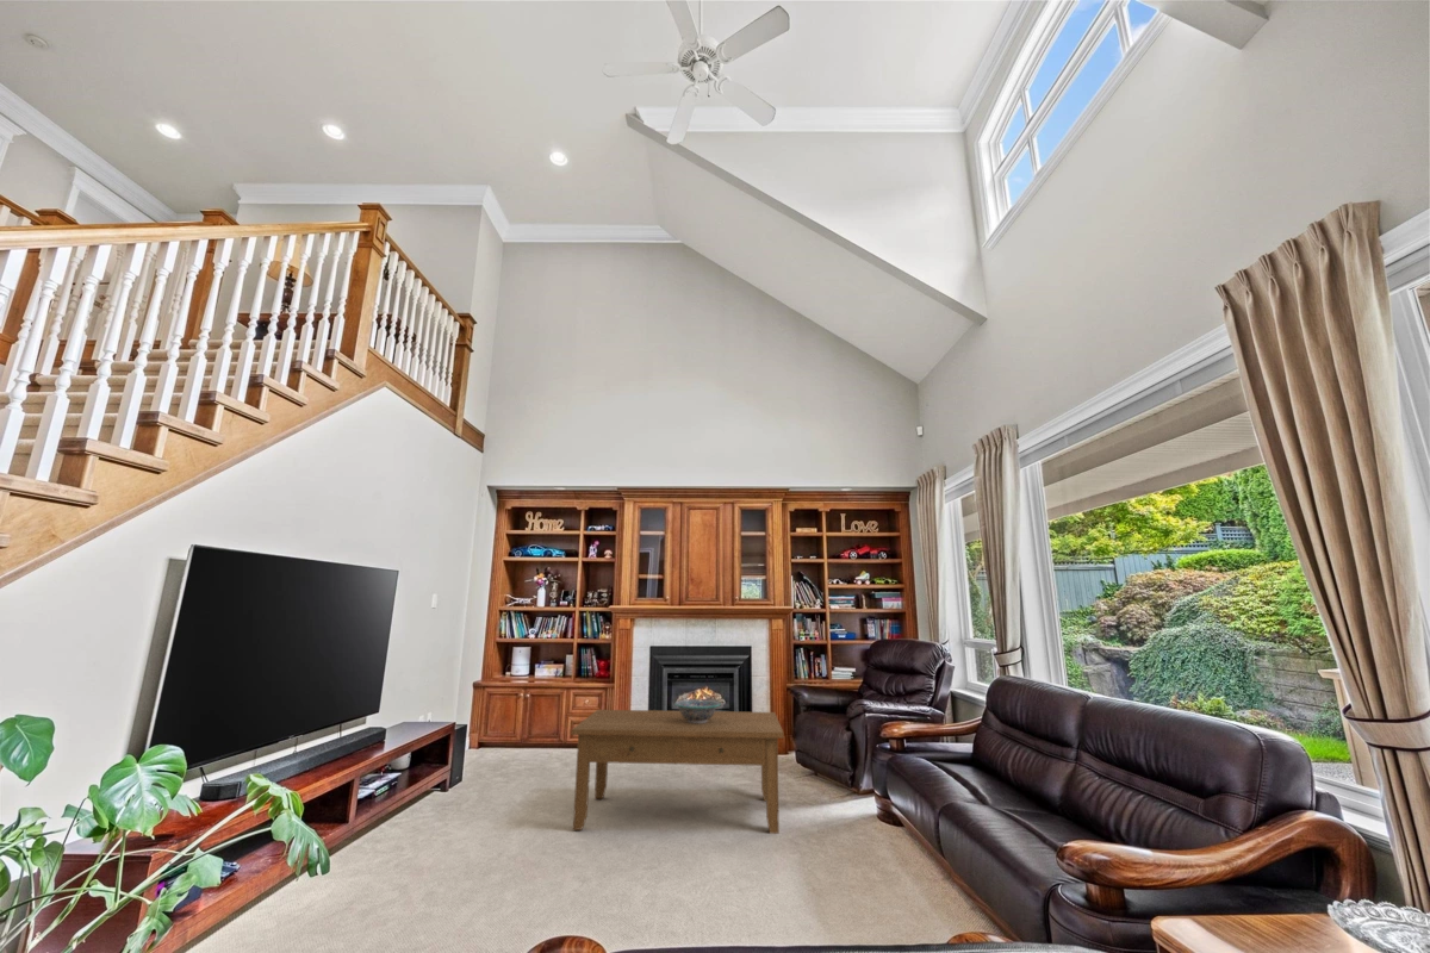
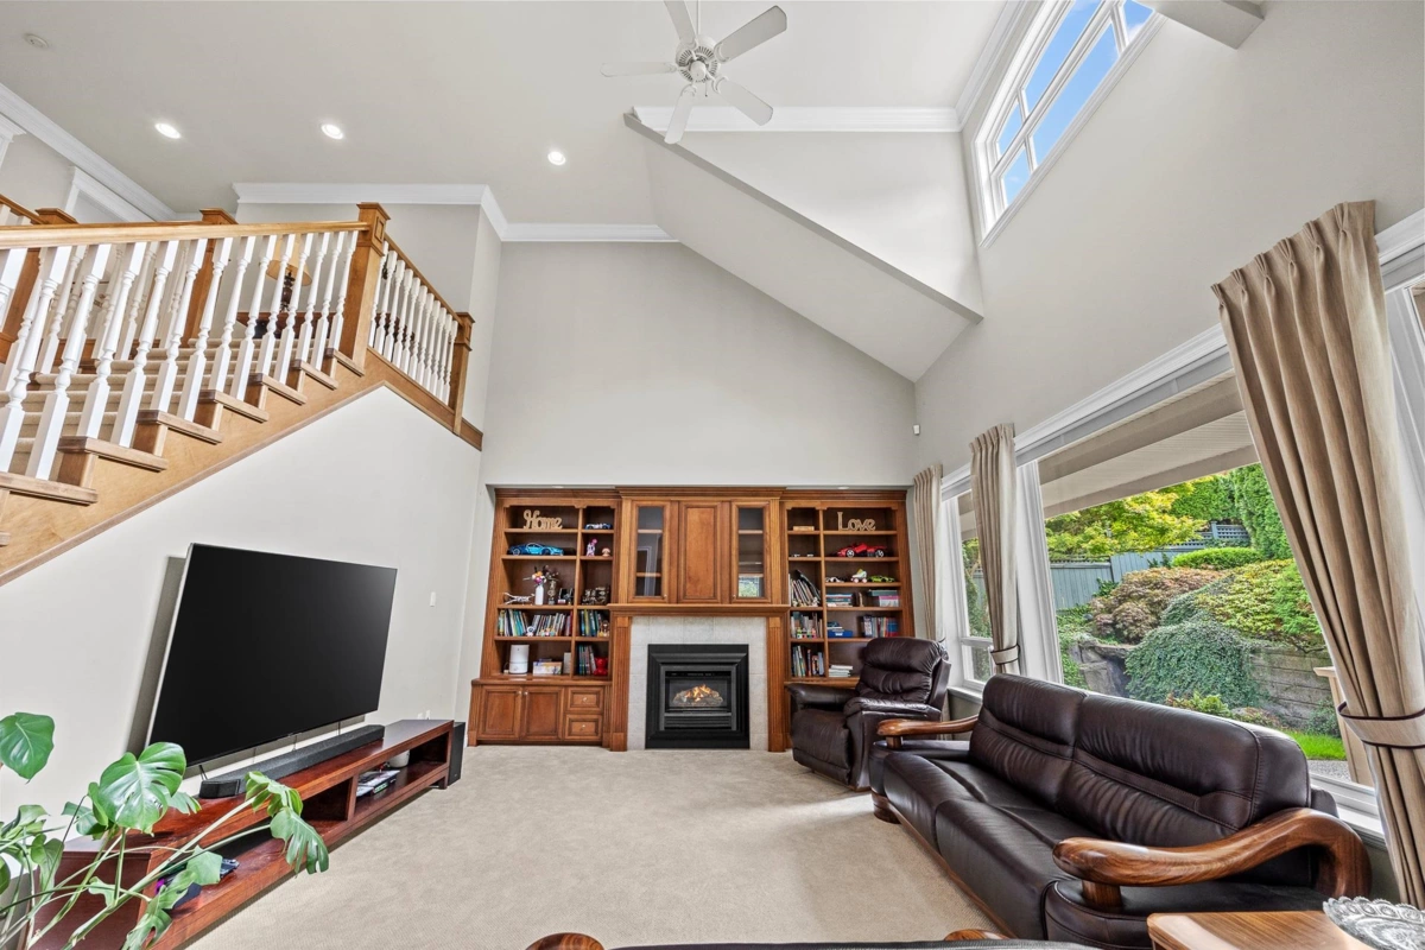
- decorative bowl (697, 711)
- coffee table (680, 762)
